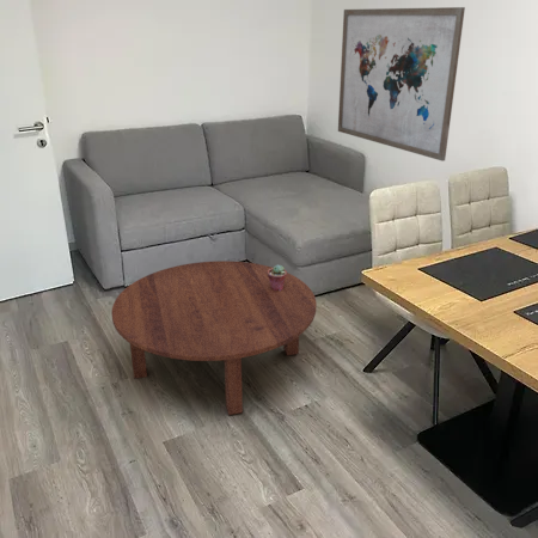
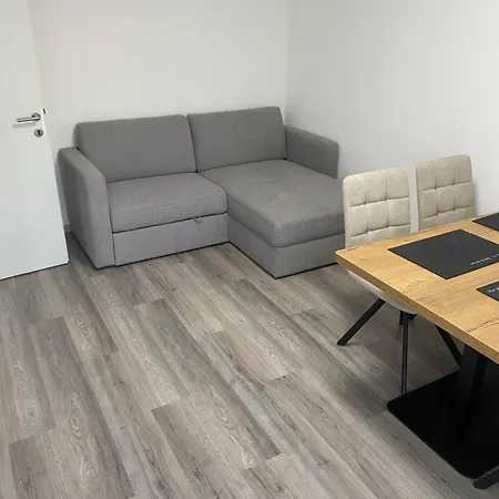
- potted succulent (276, 276)
- wall art (390, 79)
- coffee table (216, 332)
